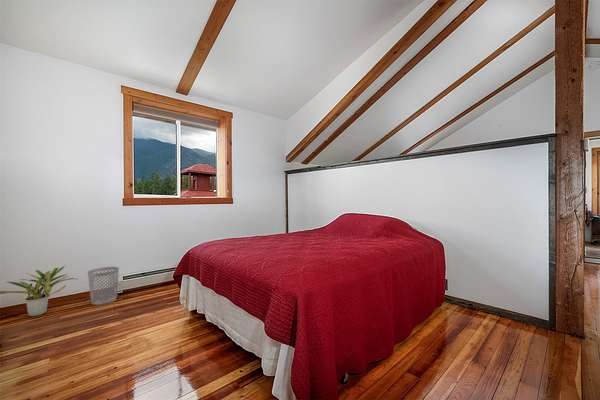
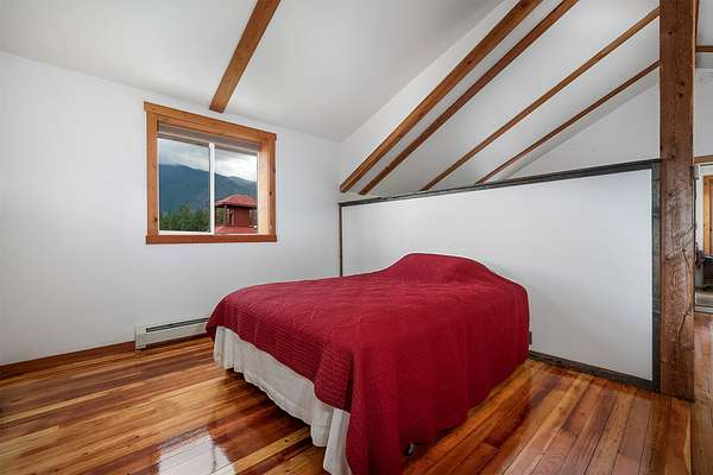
- wastebasket (104, 285)
- potted plant (41, 290)
